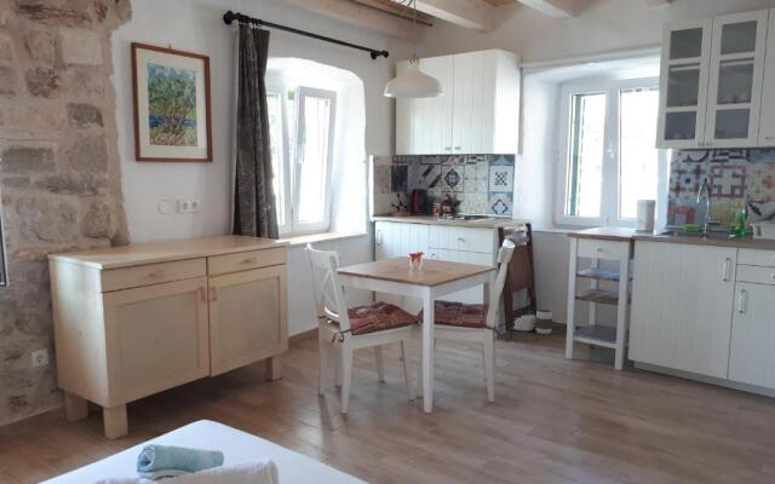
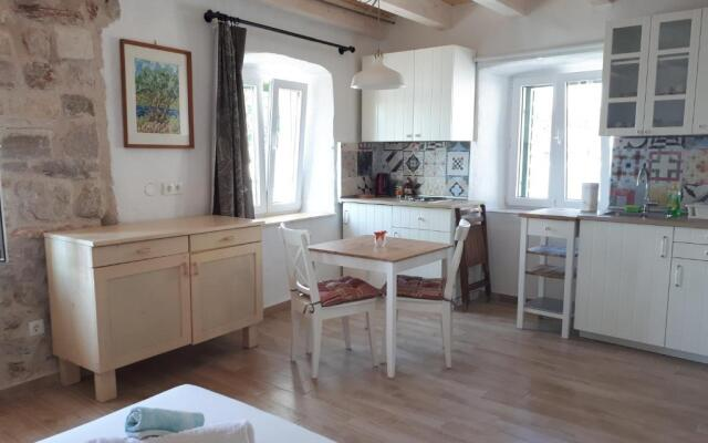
- waste basket (530, 318)
